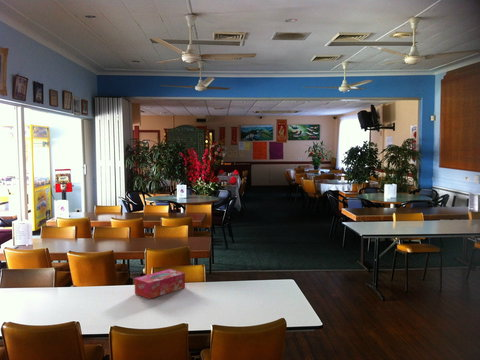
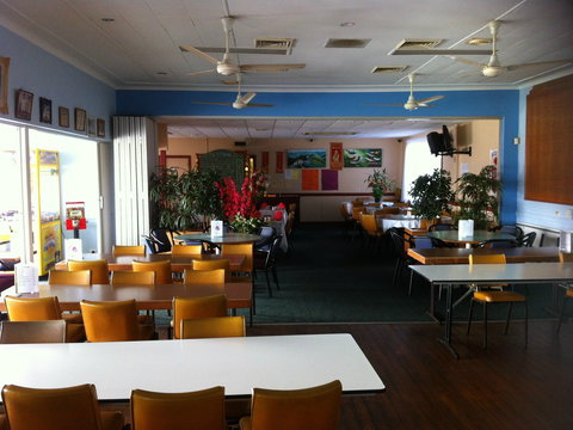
- tissue box (160, 283)
